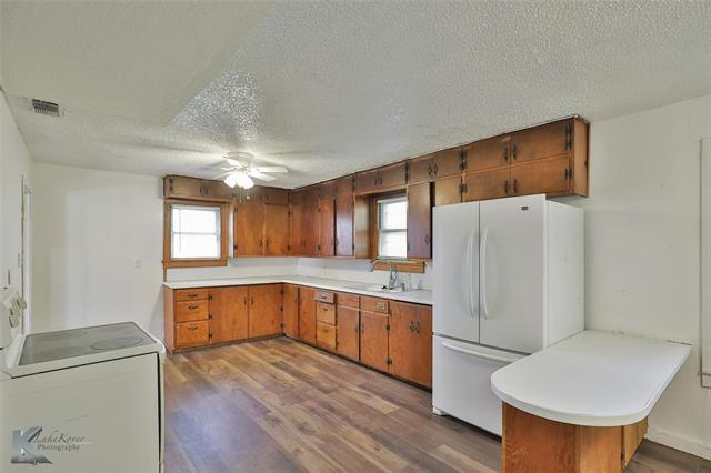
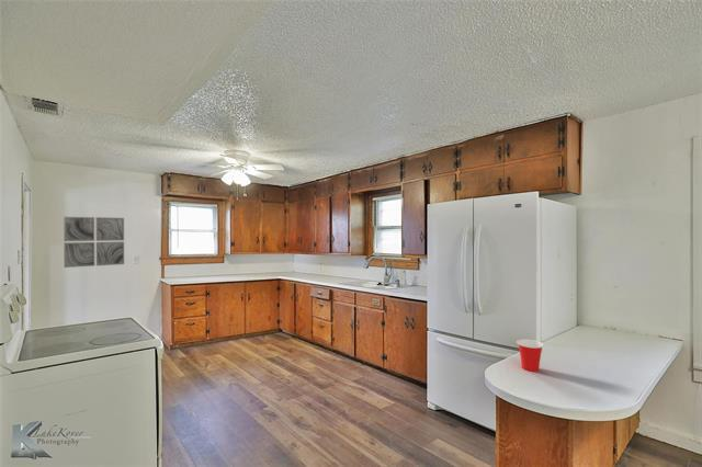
+ cup (530, 355)
+ wall art (93, 240)
